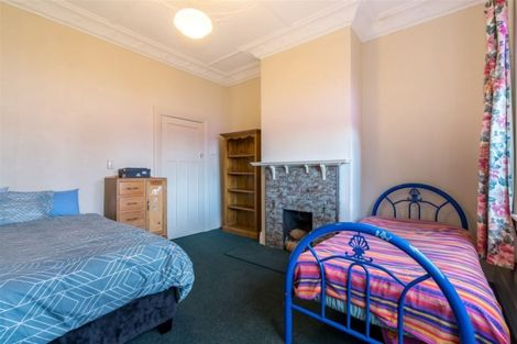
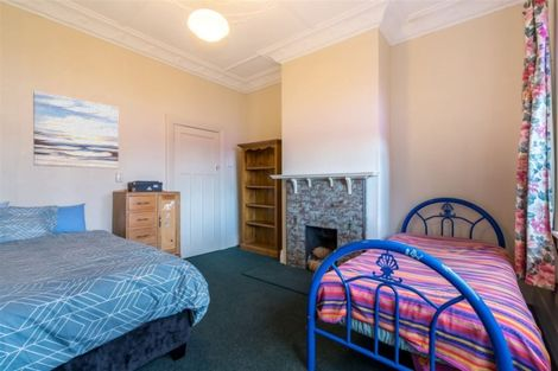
+ wall art (80, 133)
